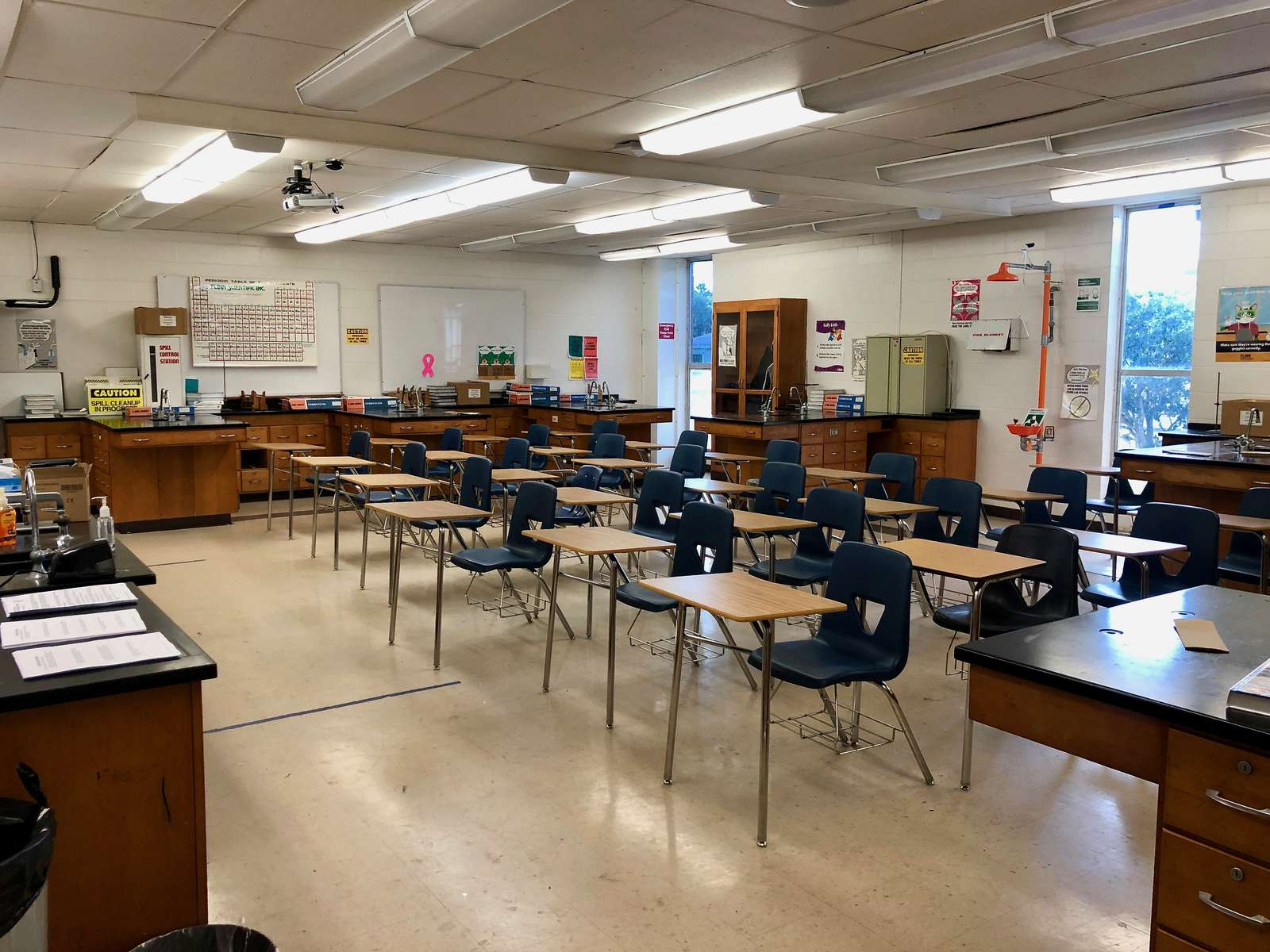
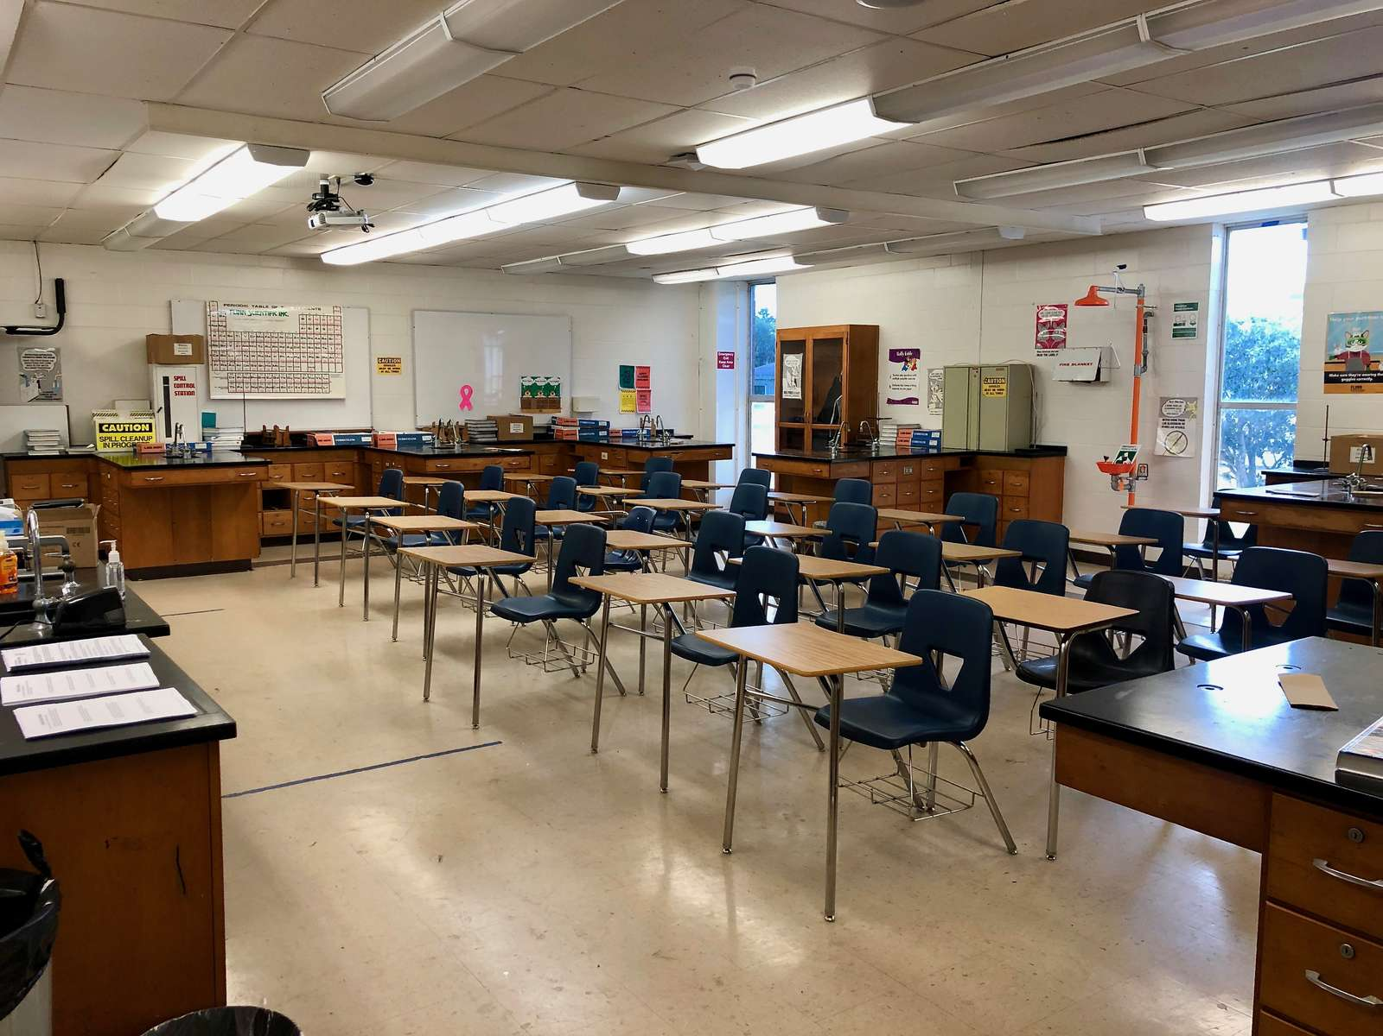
+ smoke detector (743, 77)
